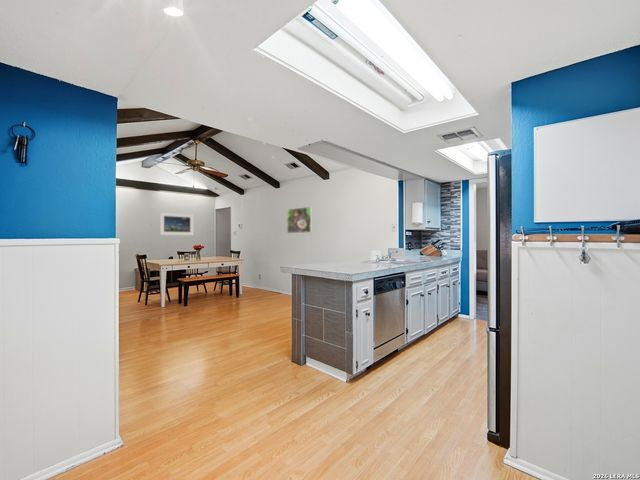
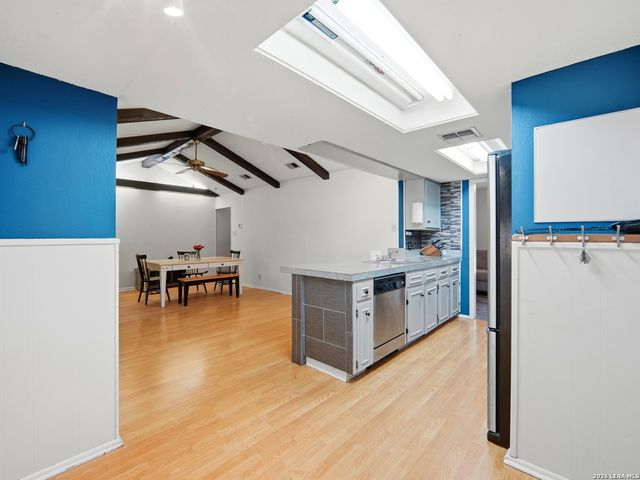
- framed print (299, 220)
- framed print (177, 224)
